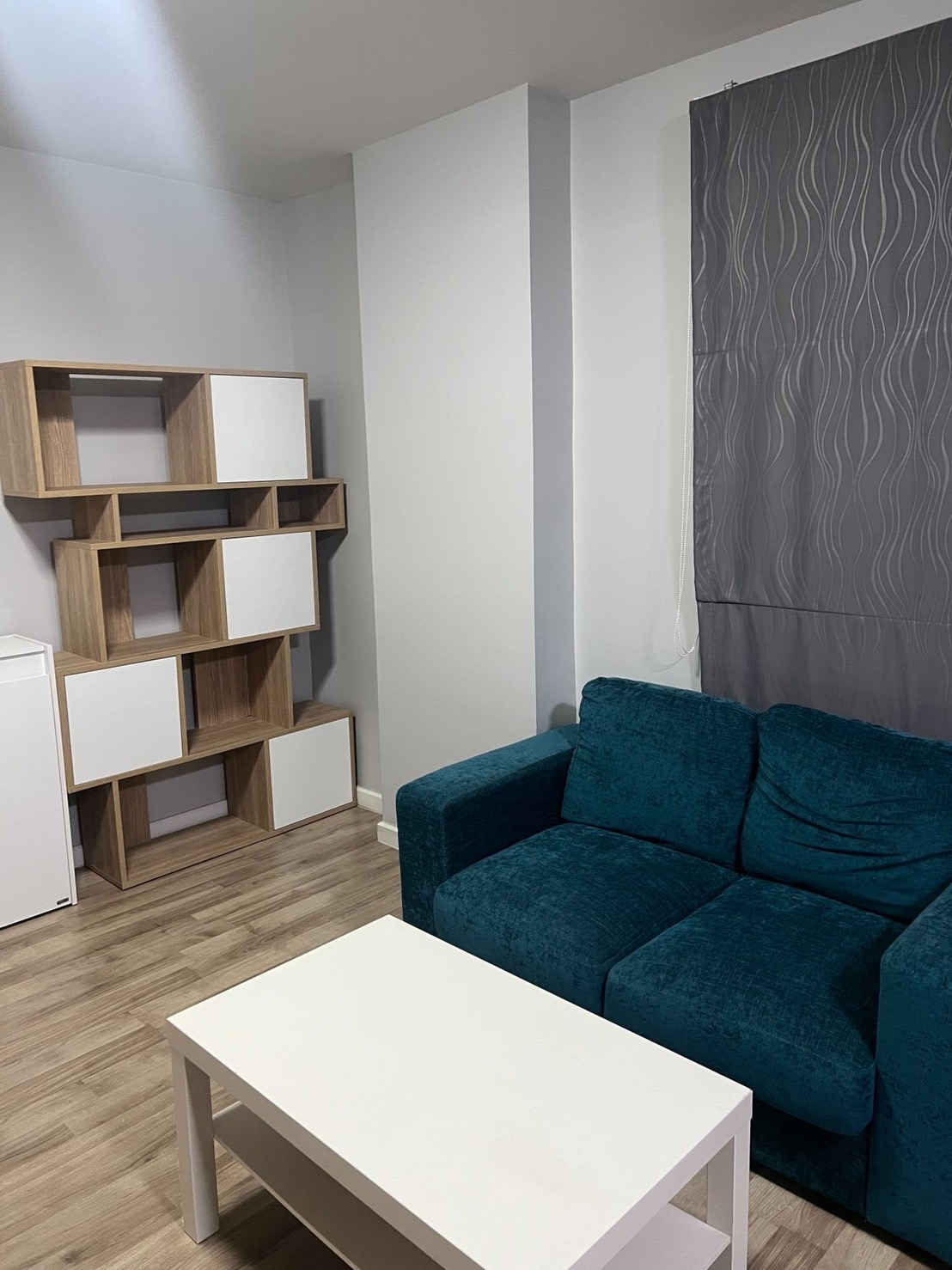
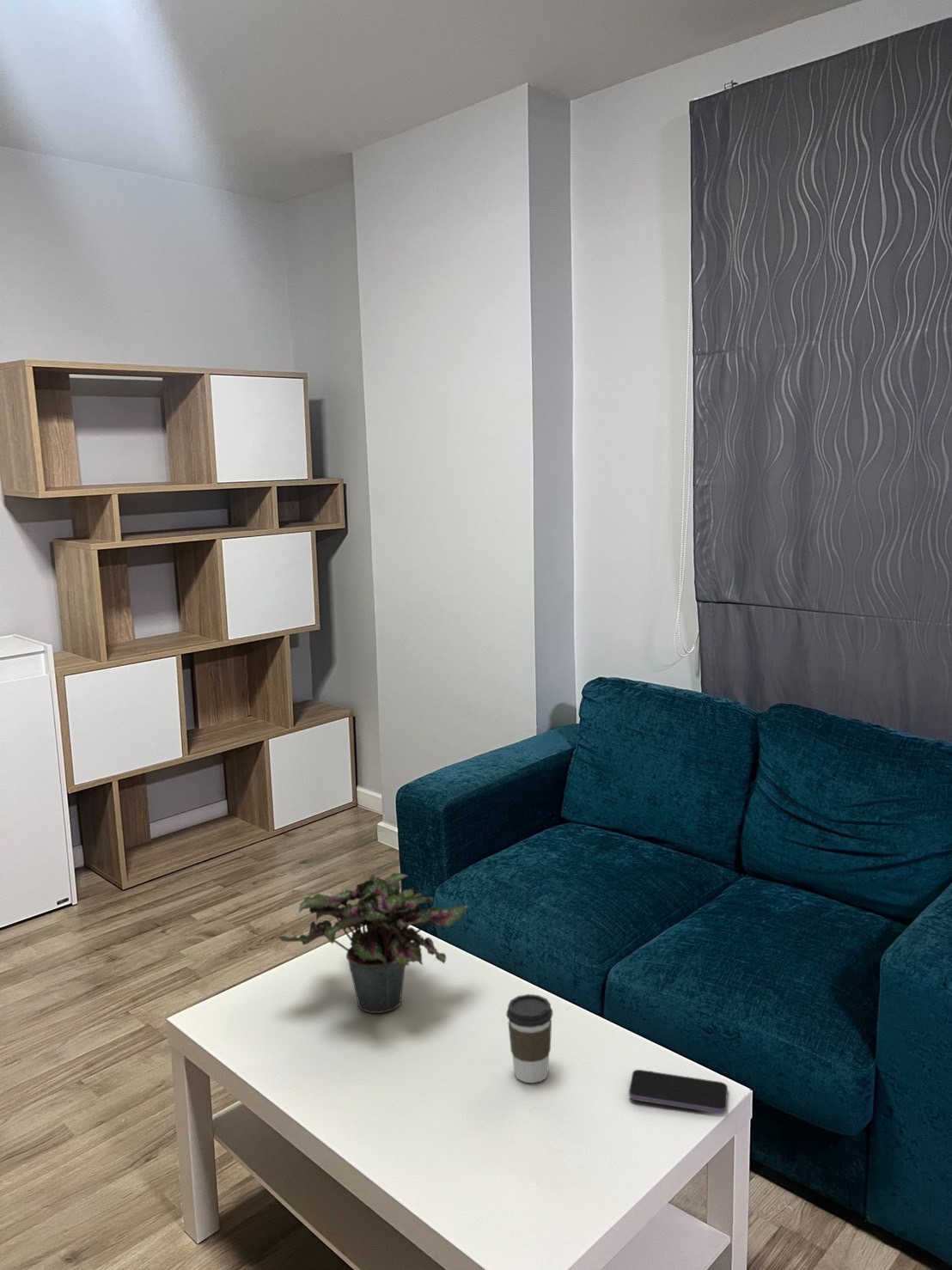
+ coffee cup (530, 1039)
+ potted plant (375, 943)
+ smartphone (678, 1090)
